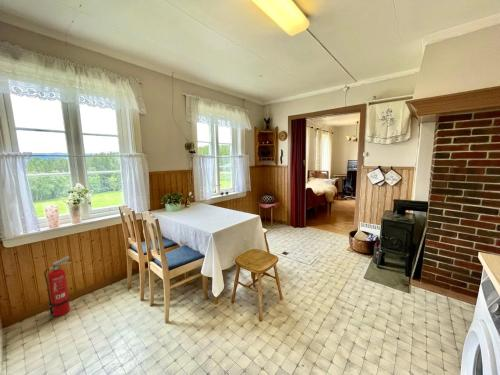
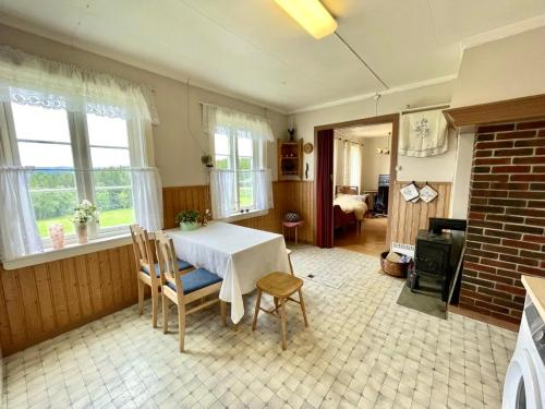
- fire extinguisher (60, 285)
